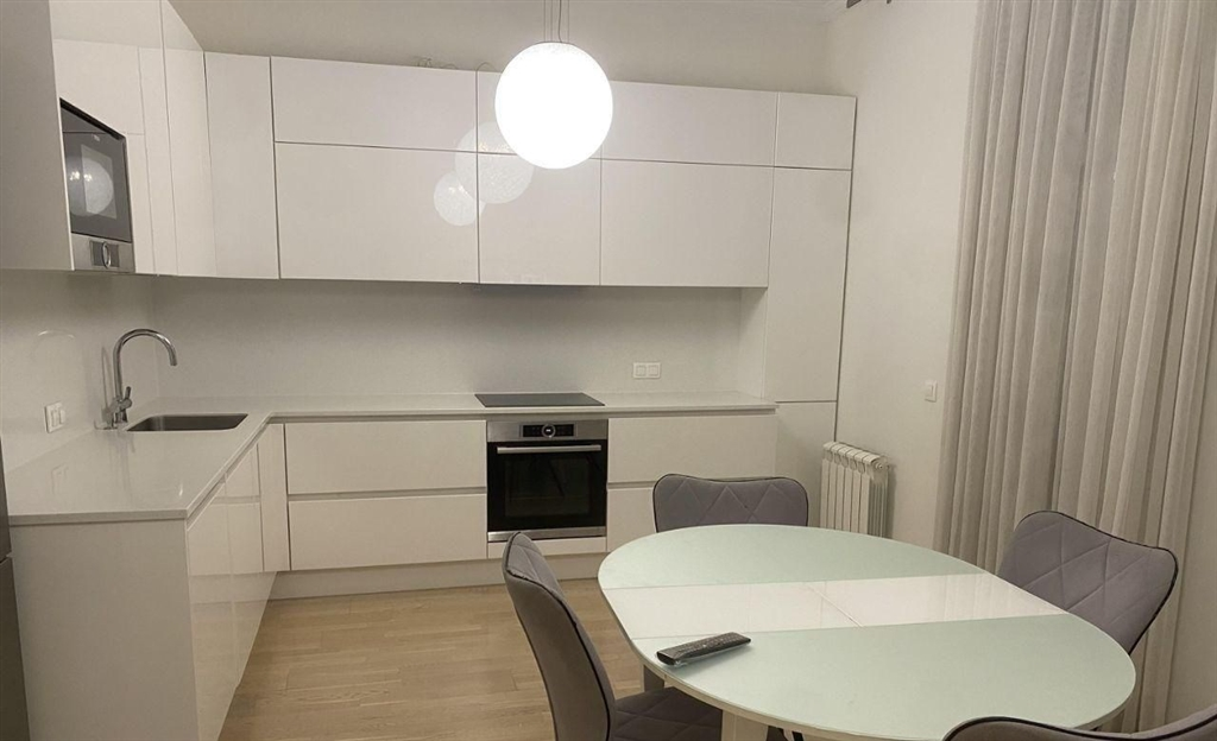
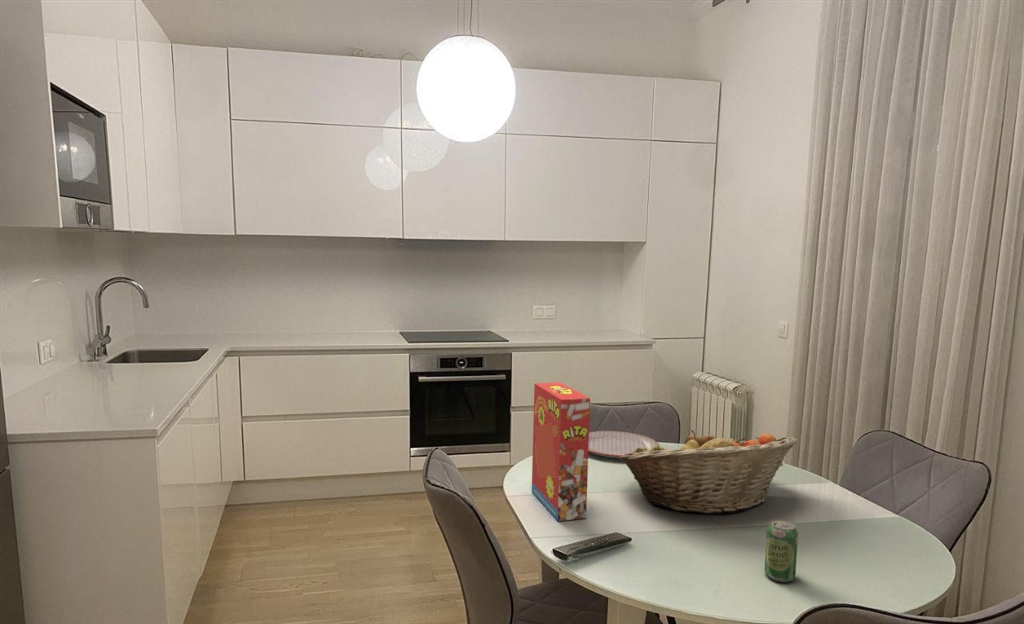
+ beverage can (781, 550)
+ cereal box (559, 447)
+ fruit basket (707, 462)
+ plate (616, 445)
